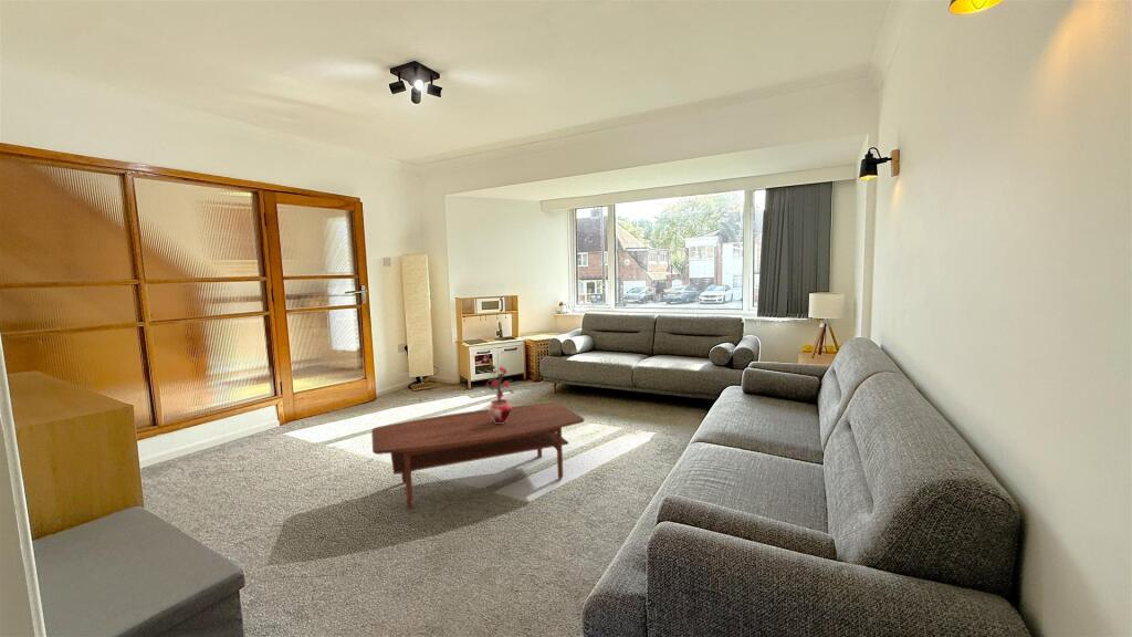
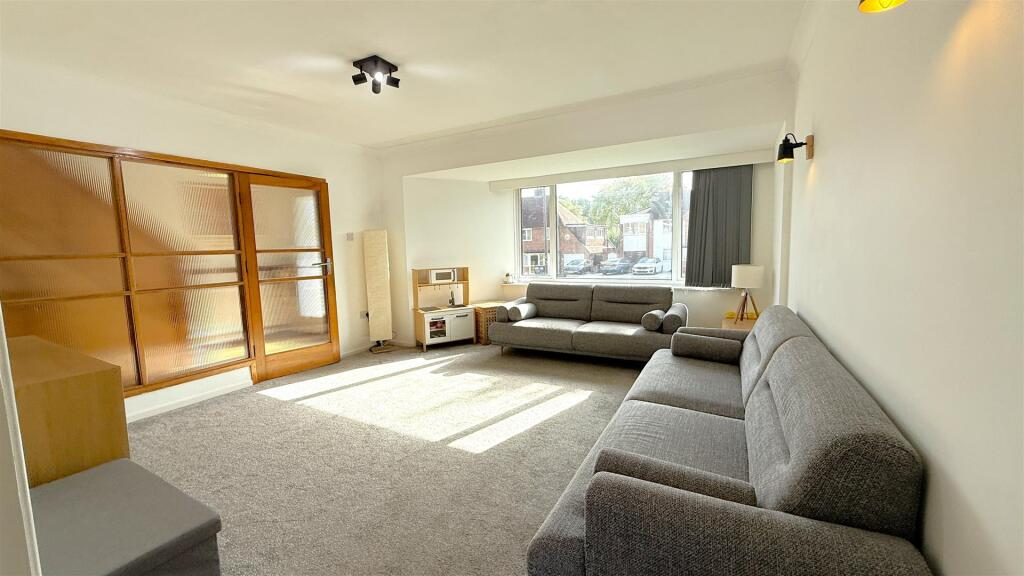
- coffee table (481, 451)
- potted plant (500, 393)
